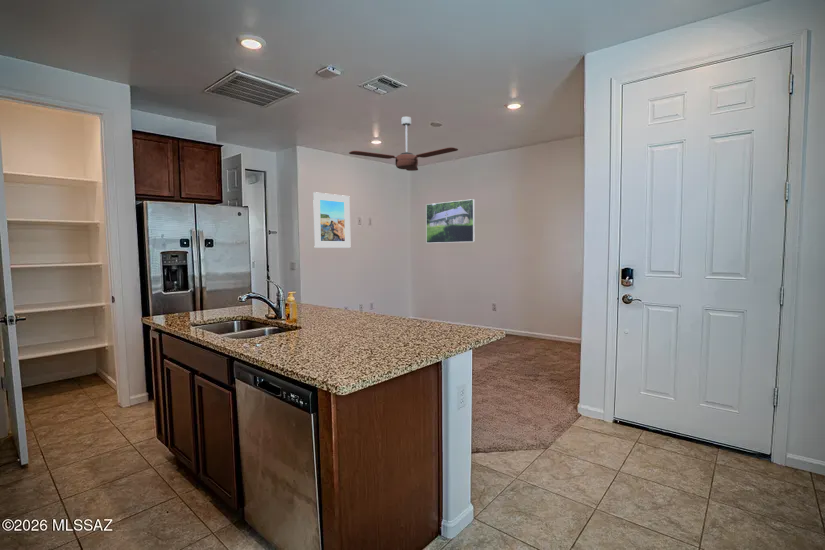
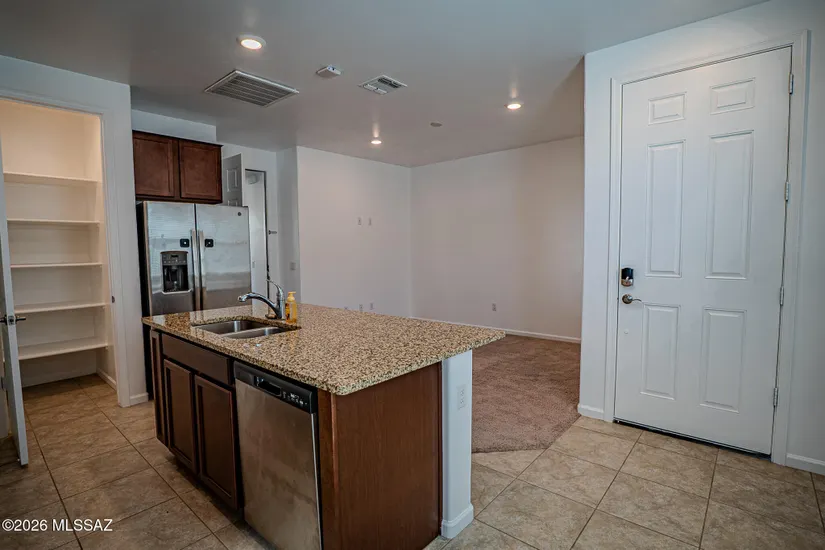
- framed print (449, 222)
- ceiling fan (406, 145)
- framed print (332, 221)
